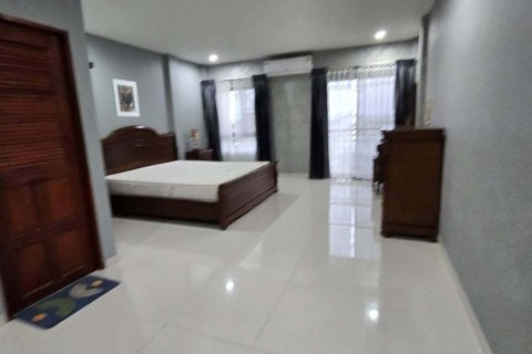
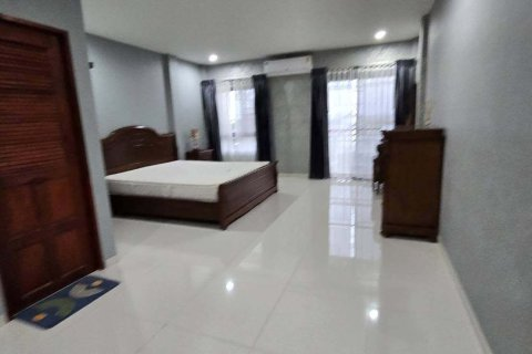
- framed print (126, 98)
